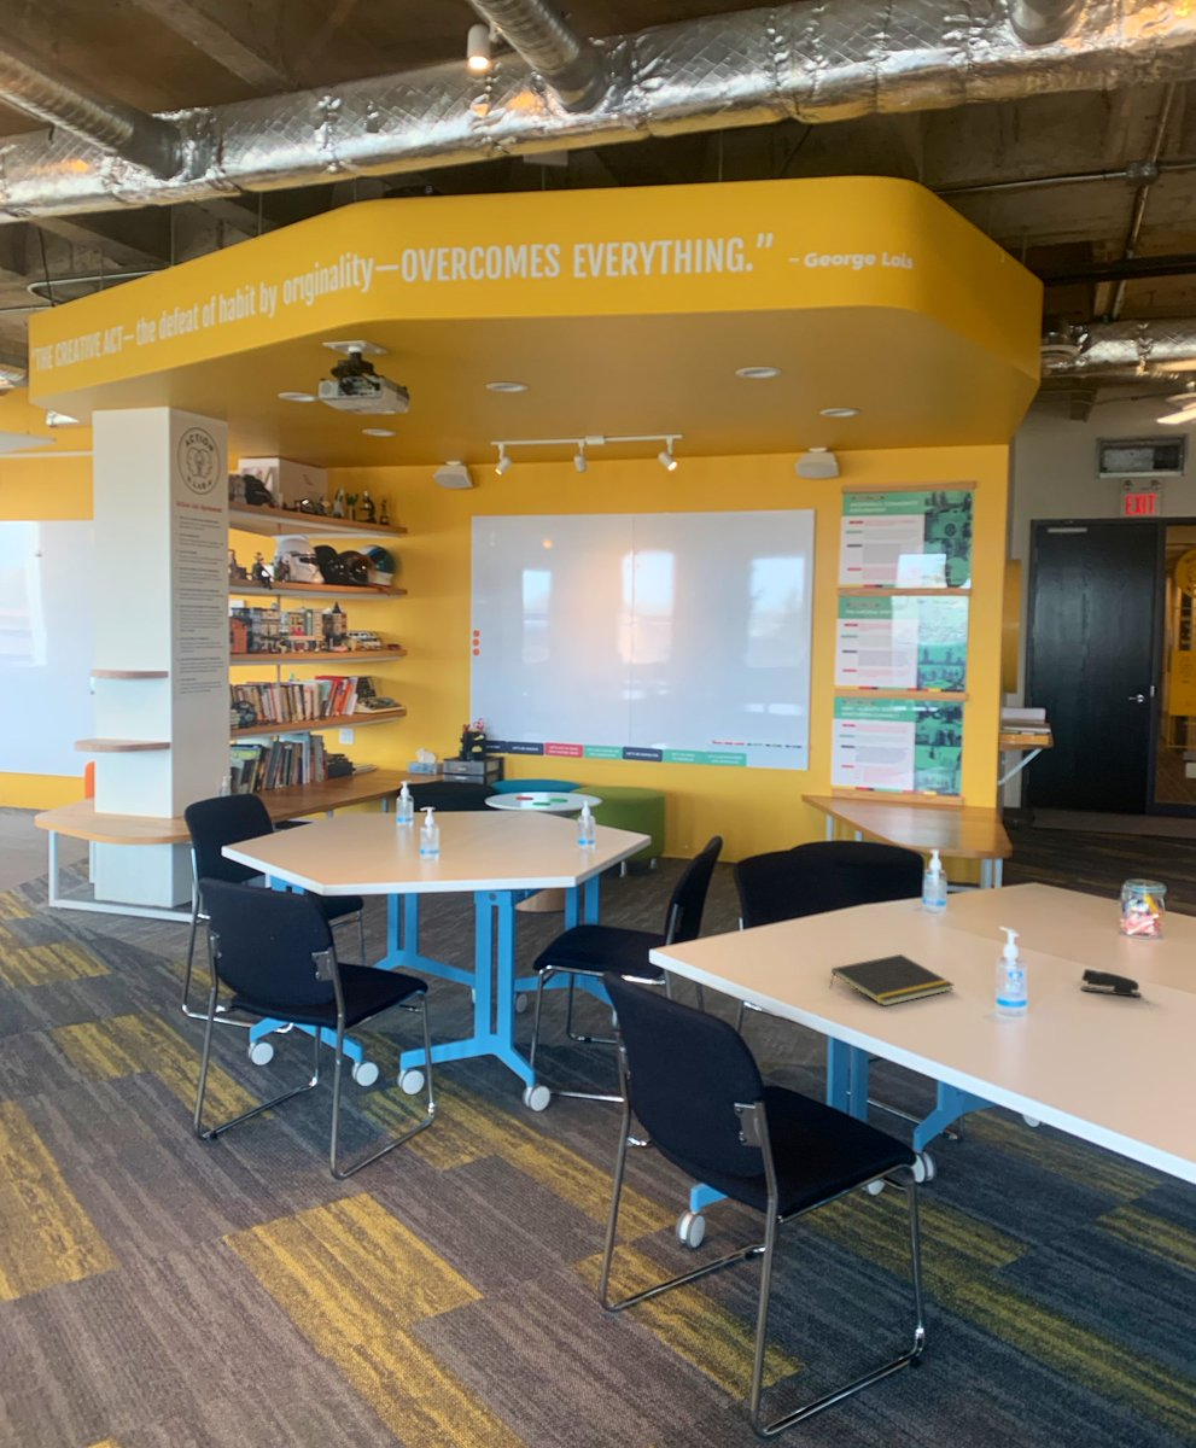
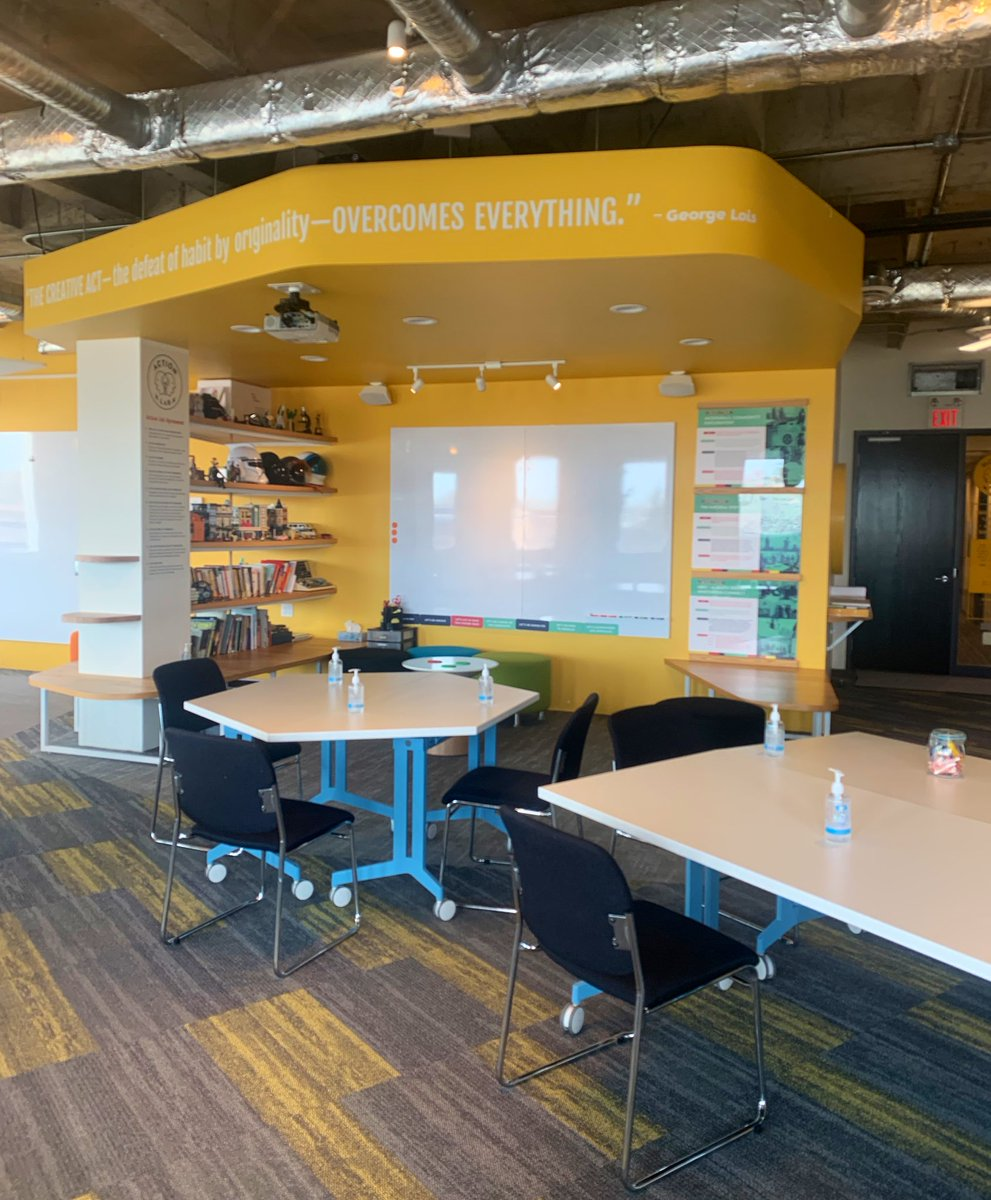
- notepad (892, 979)
- stapler (1110, 982)
